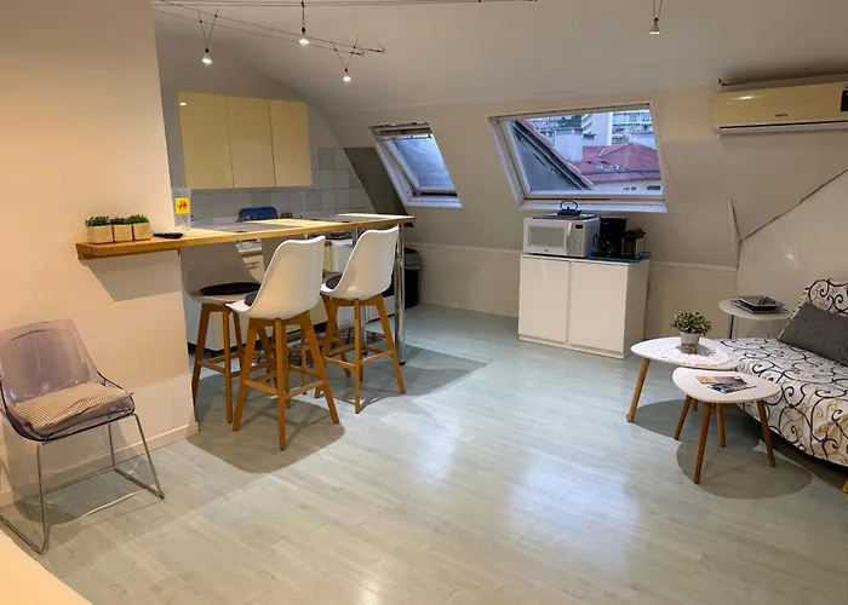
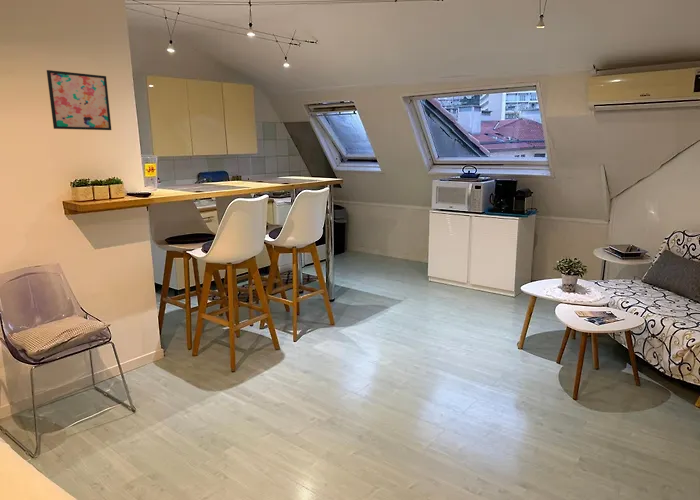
+ wall art (80, 101)
